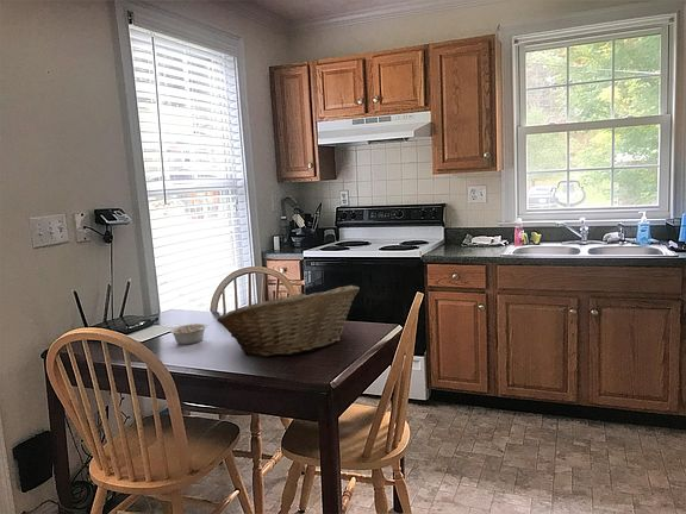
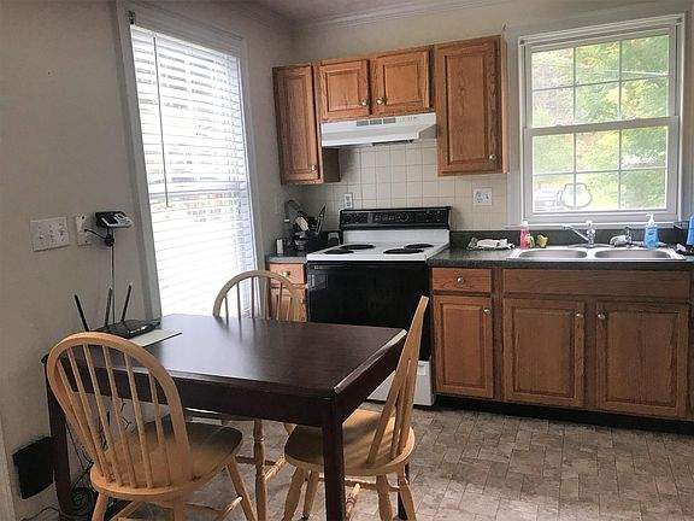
- fruit basket (291, 315)
- legume (189, 332)
